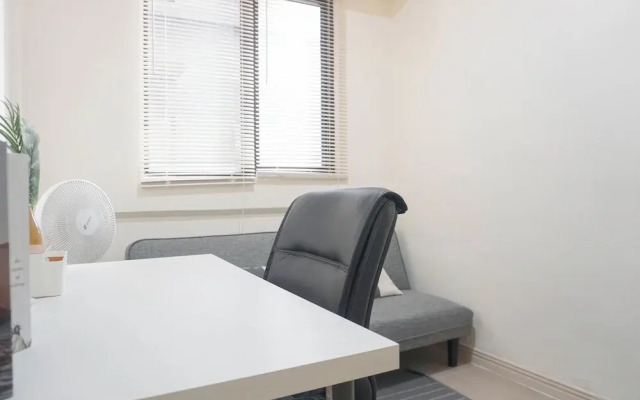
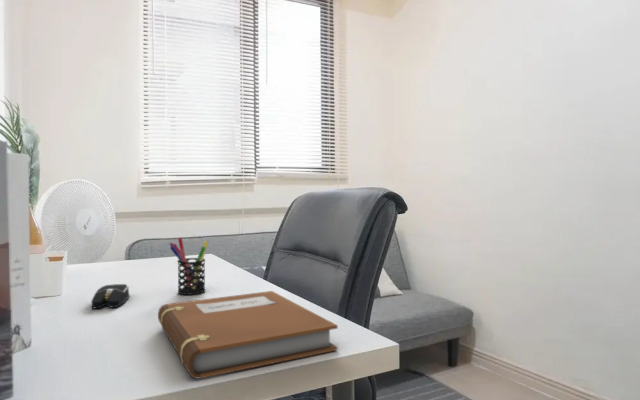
+ pen holder (192, 264)
+ computer mouse (111, 294)
+ notebook (238, 324)
